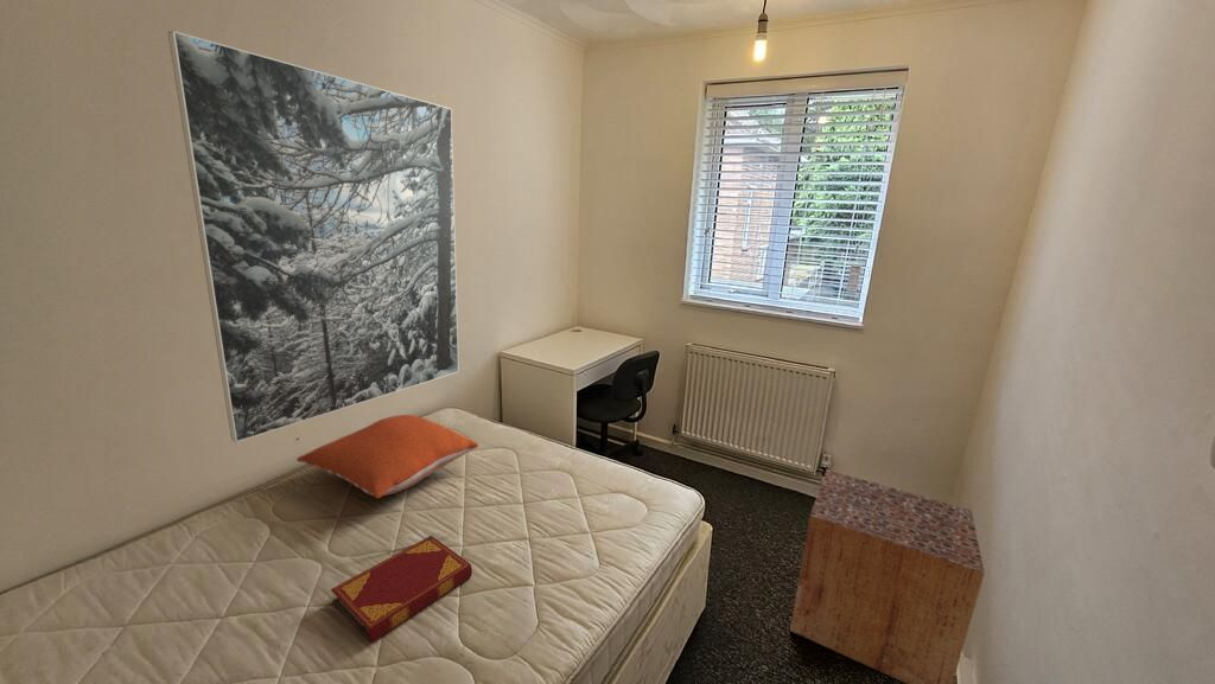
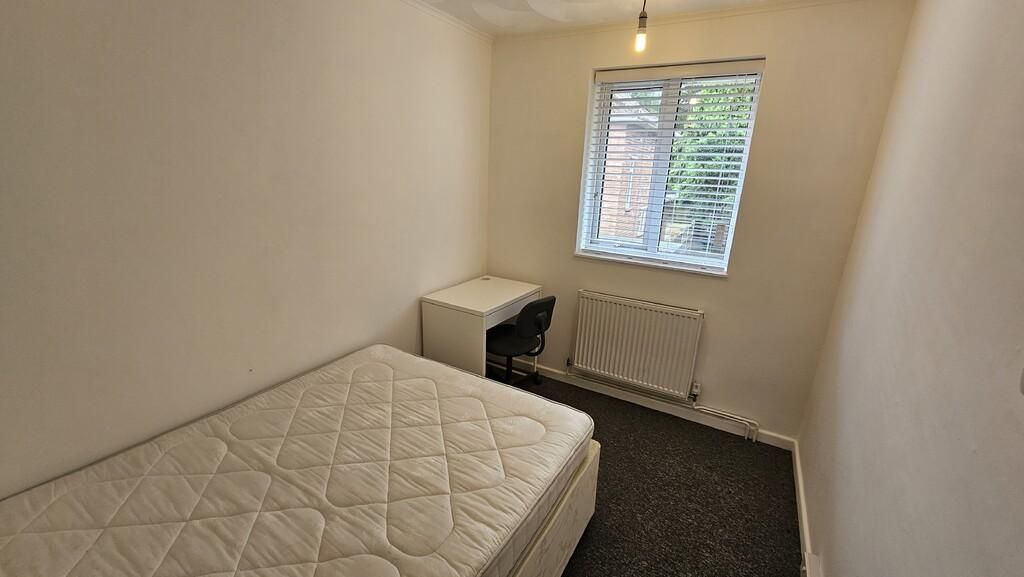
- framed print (356, 251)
- hardback book (405, 582)
- pillow (392, 452)
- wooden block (879, 570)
